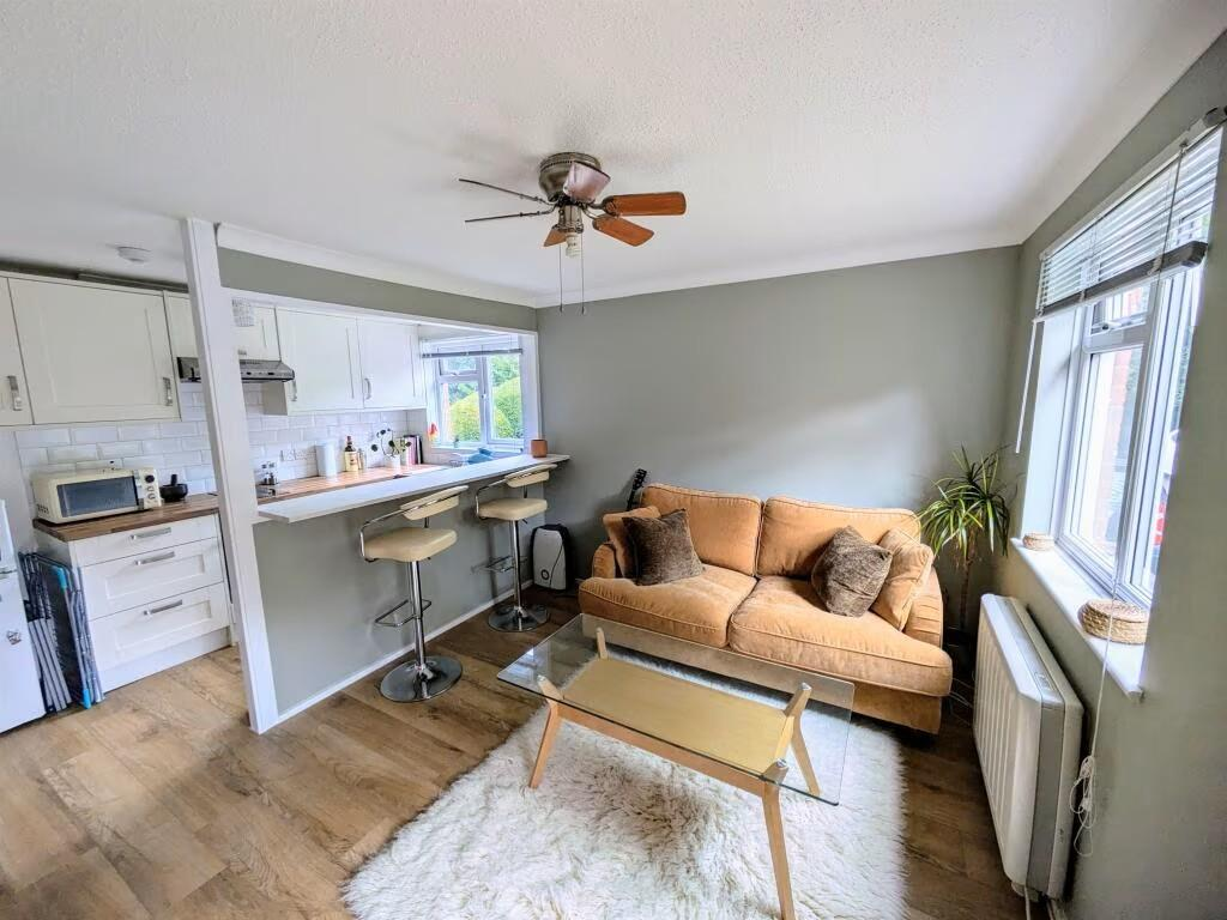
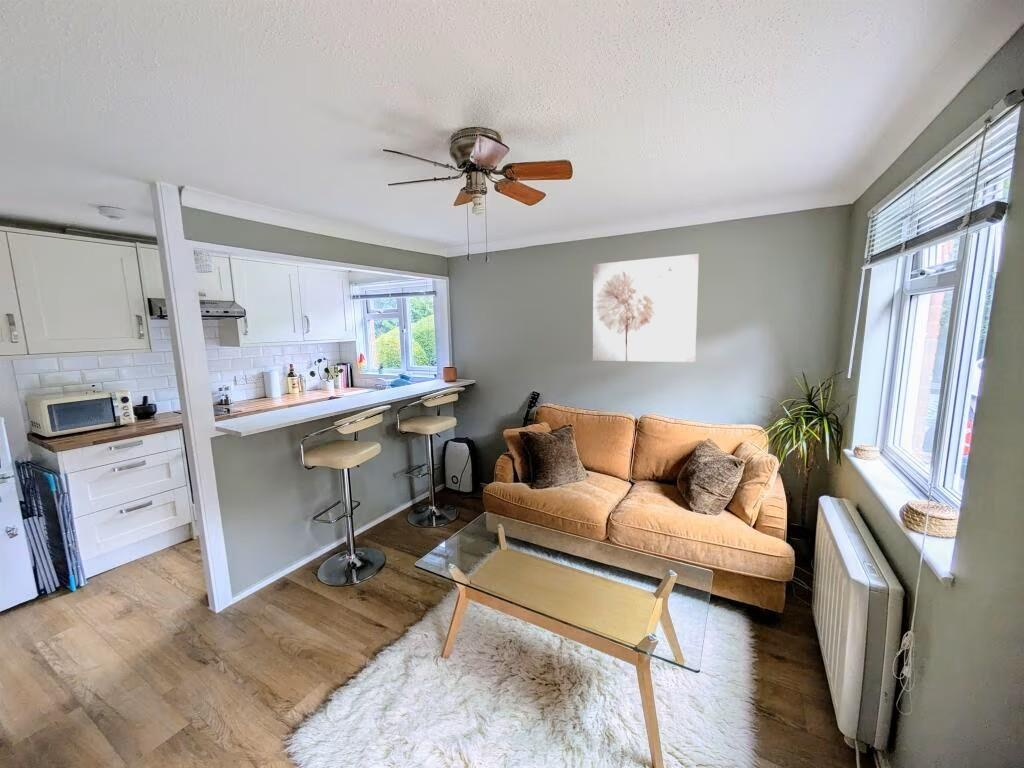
+ wall art (642, 311)
